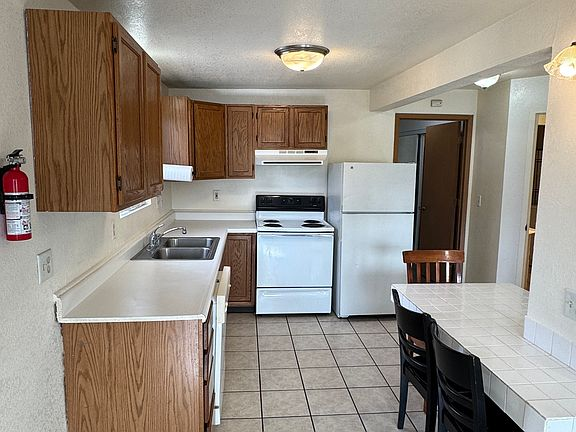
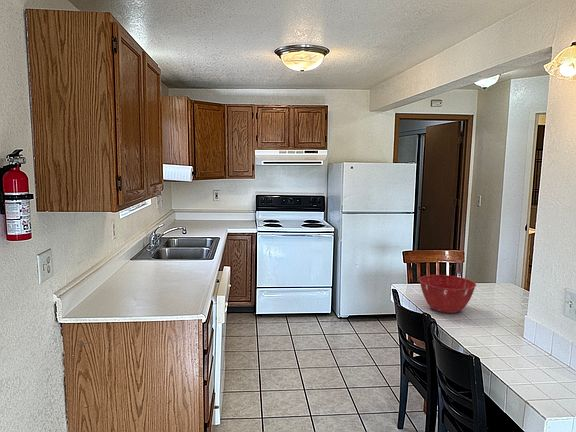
+ mixing bowl (446, 295)
